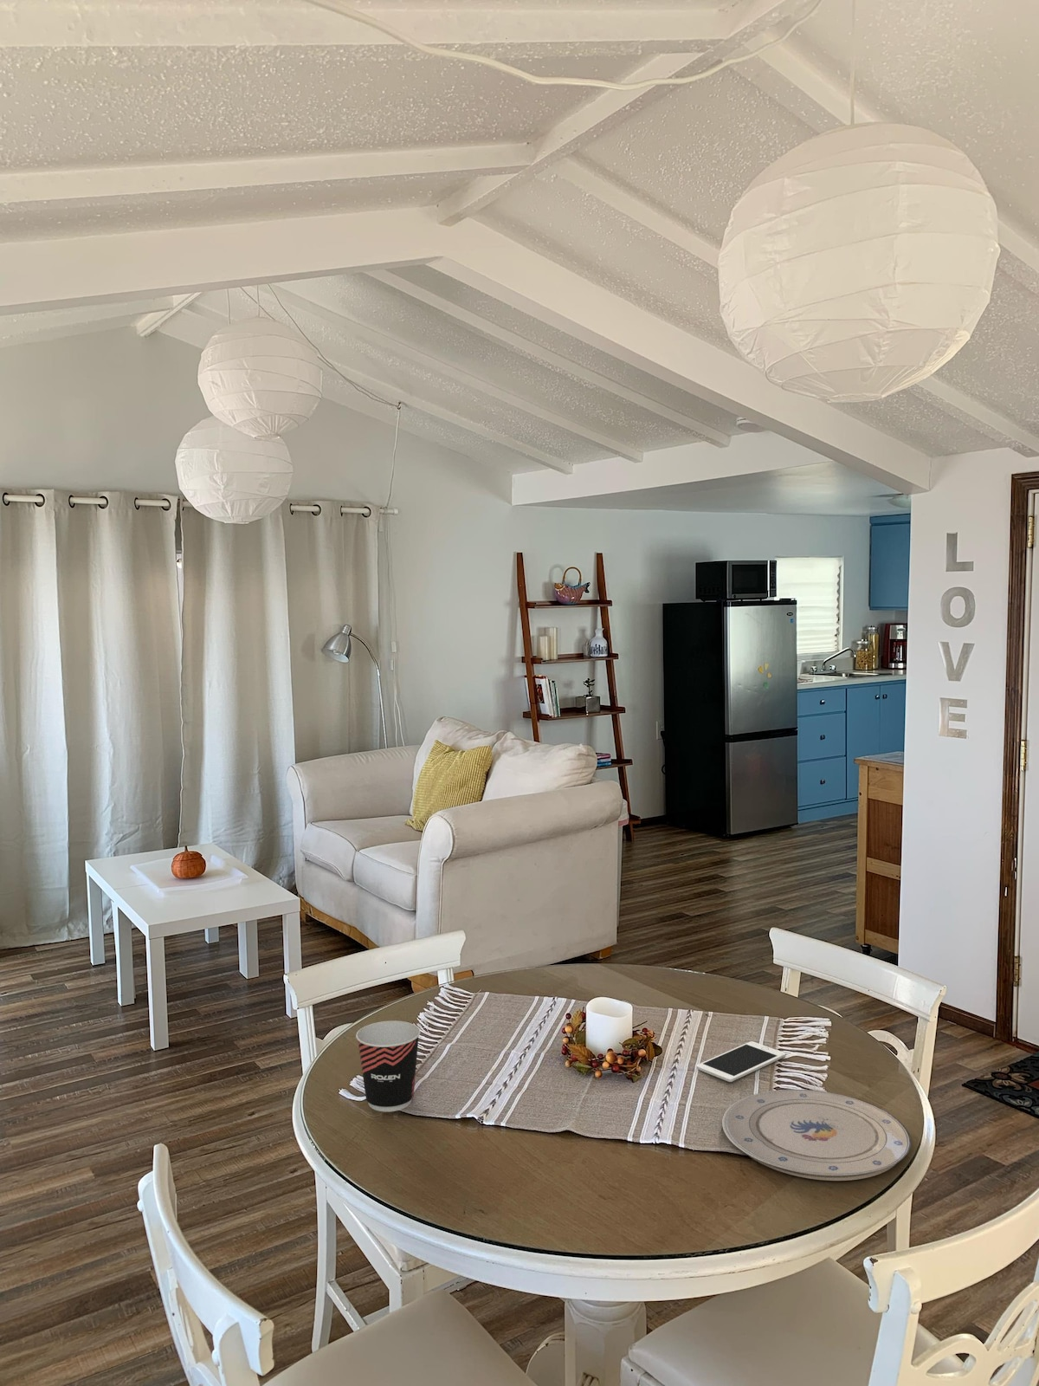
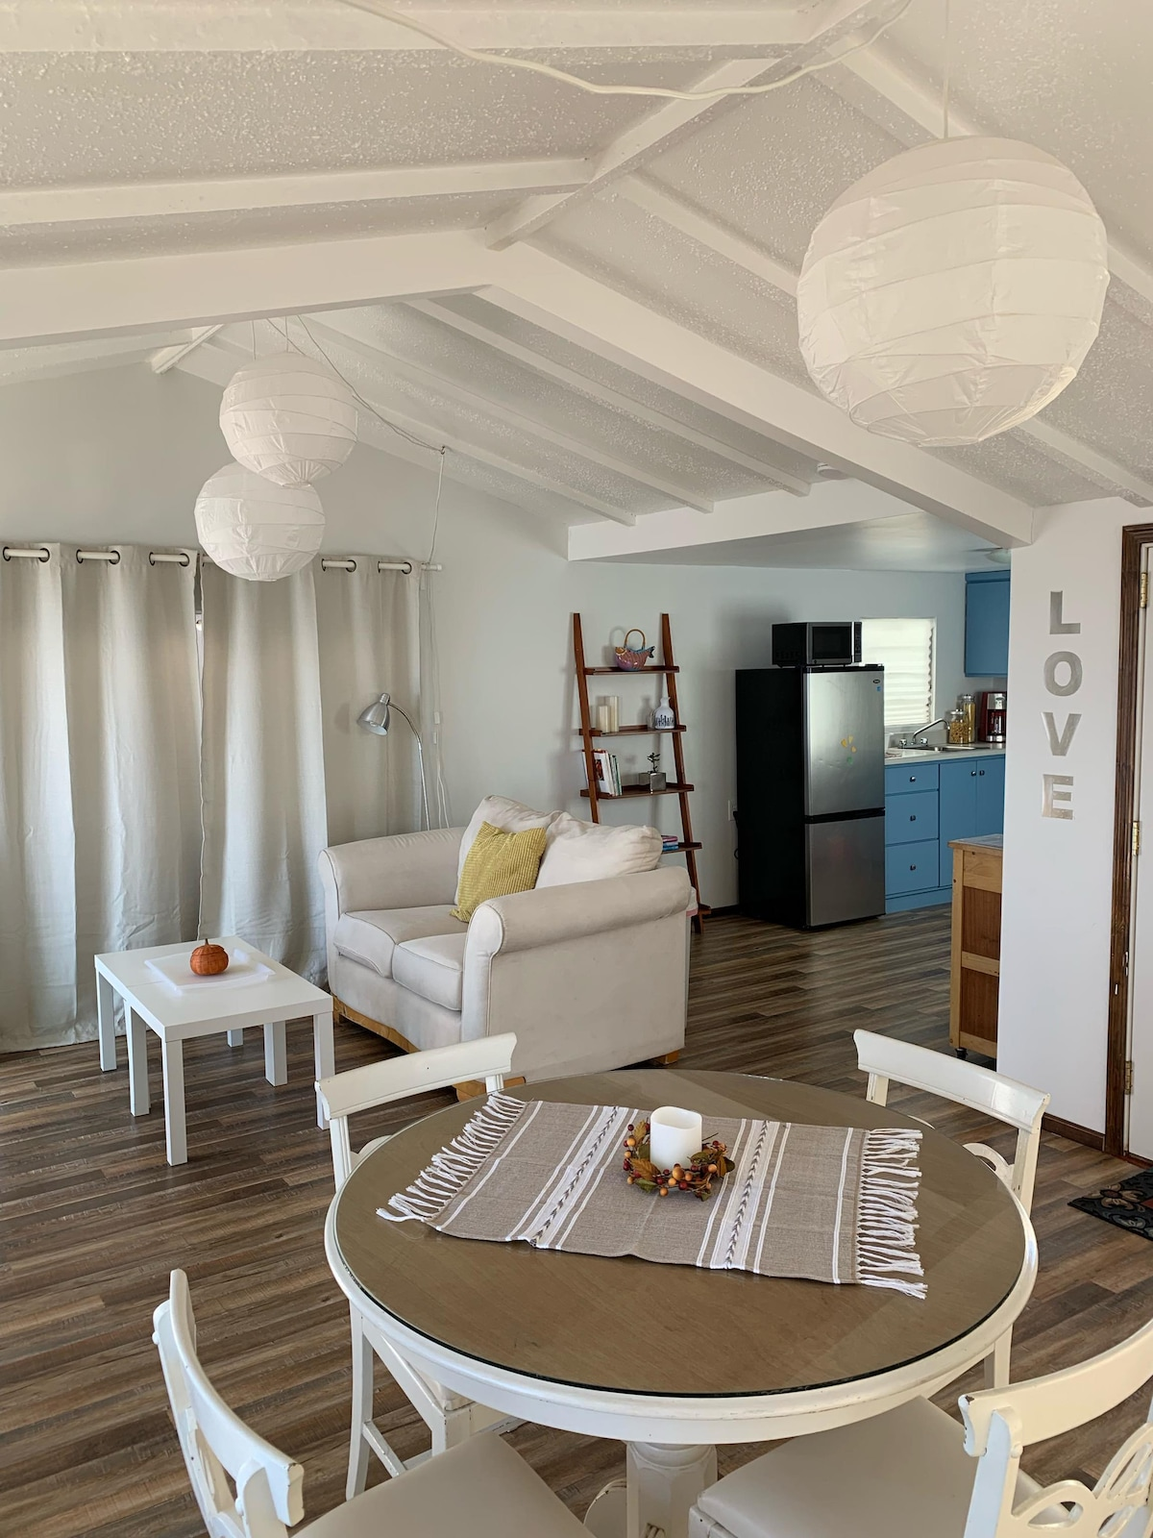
- cup (389, 1067)
- plate (814, 1133)
- cell phone (741, 1061)
